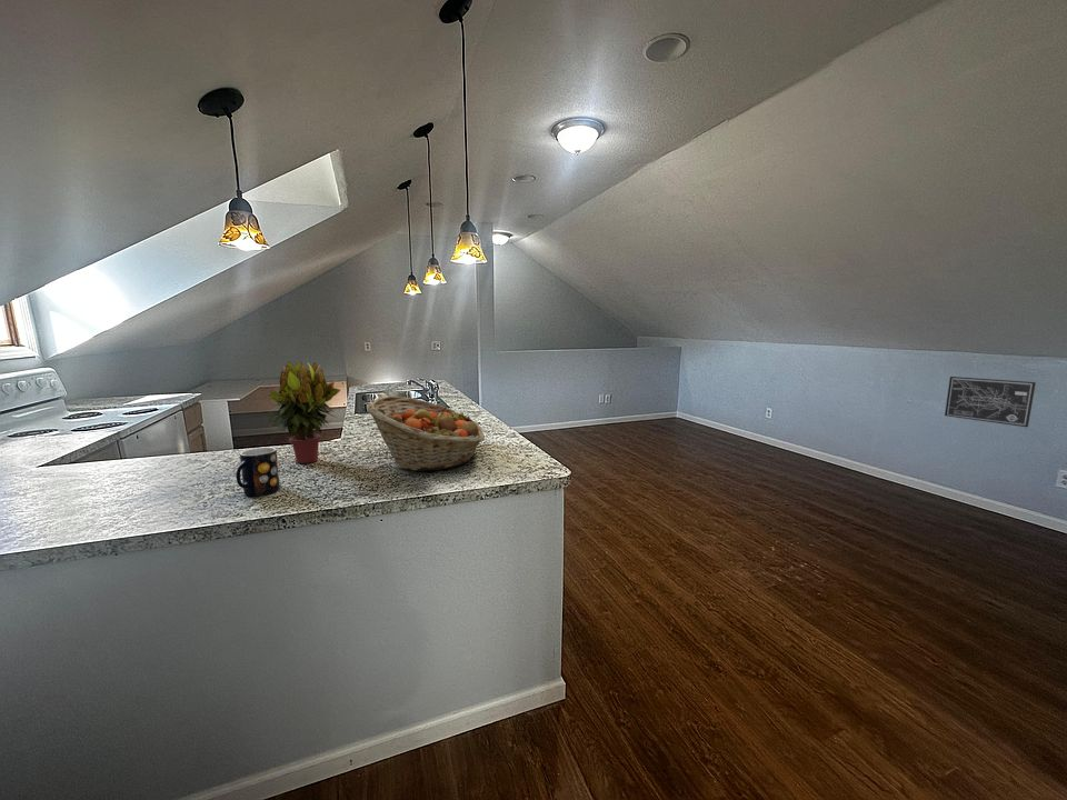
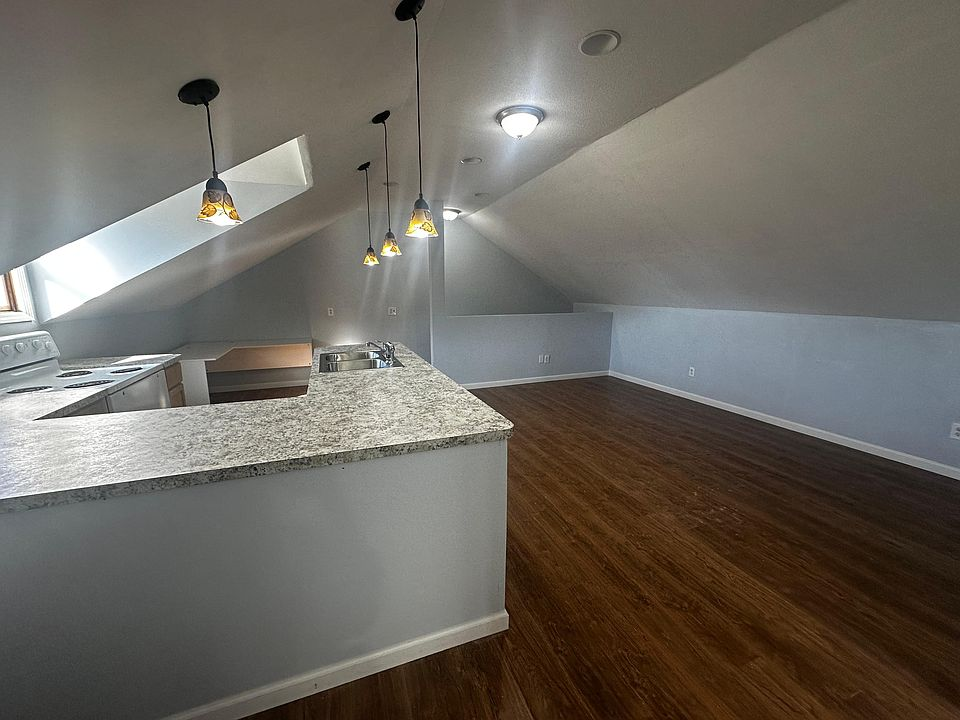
- potted plant (301, 411)
- fruit basket (428, 428)
- wall art (986, 400)
- mug (257, 472)
